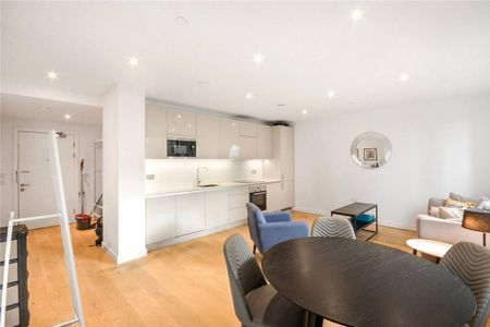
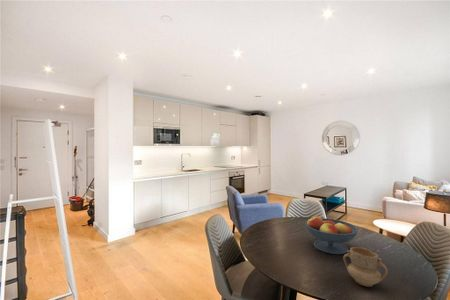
+ mug (364, 266)
+ fruit bowl (330, 232)
